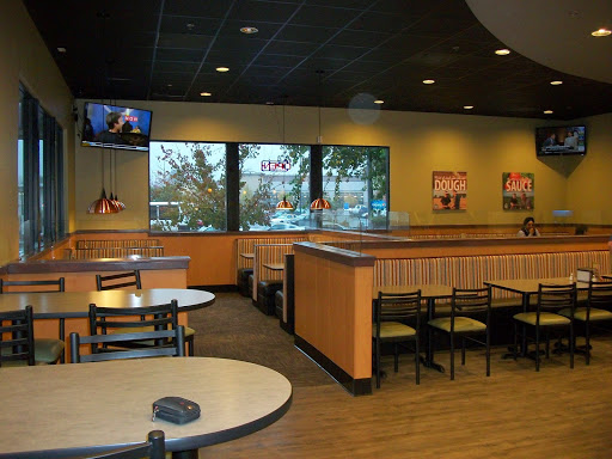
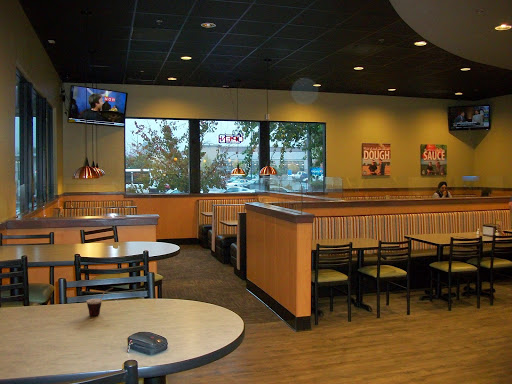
+ cup (100, 301)
